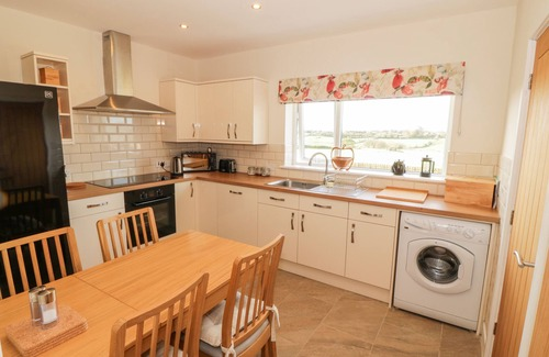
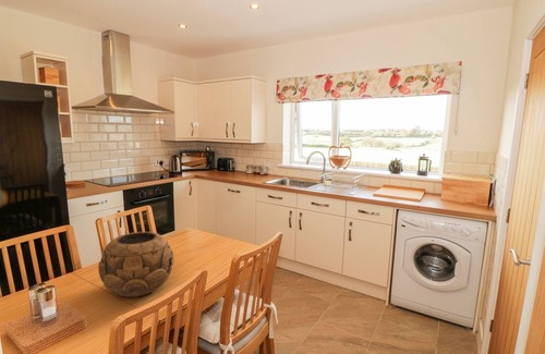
+ decorative bowl (137, 263)
